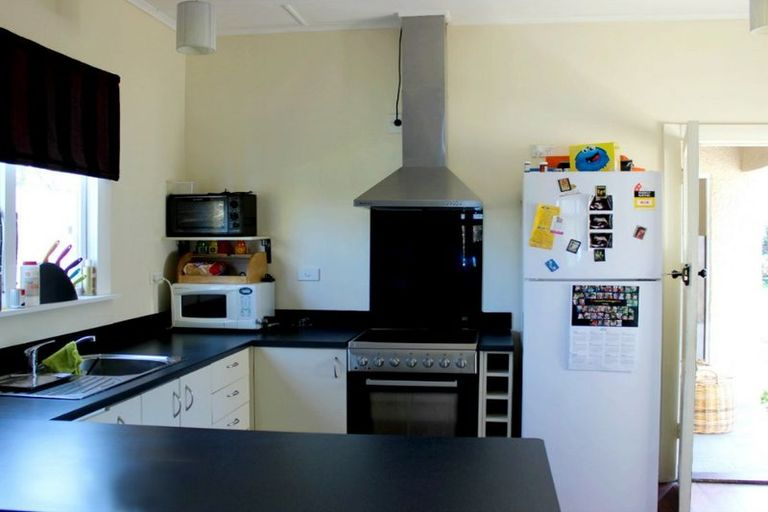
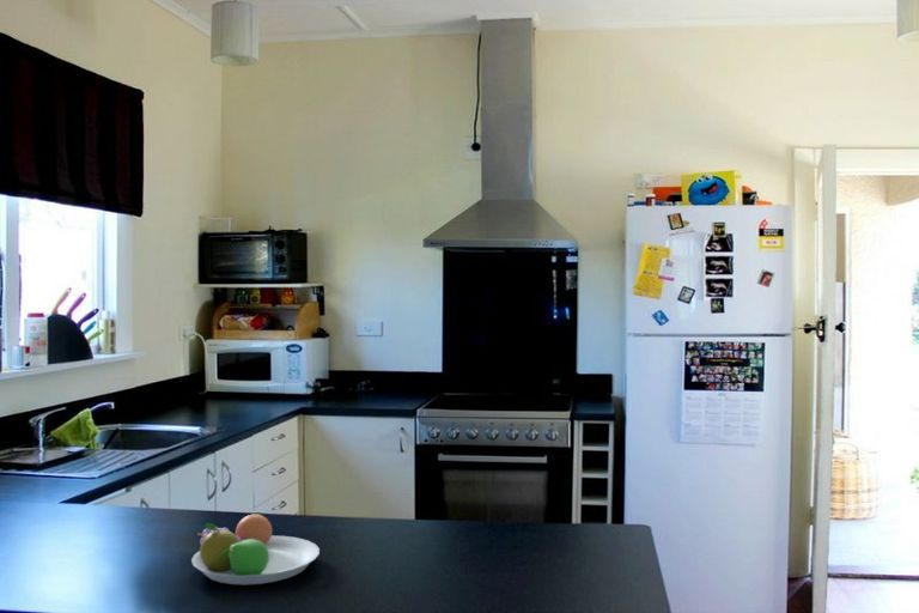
+ fruit bowl (252, 544)
